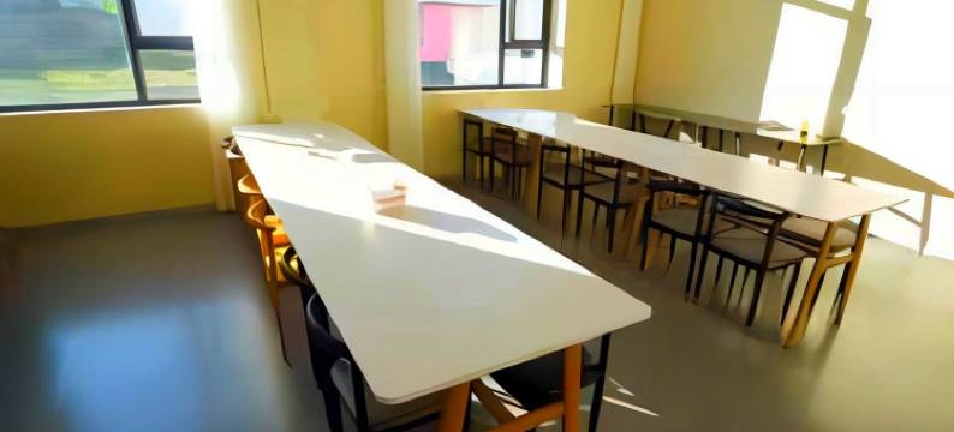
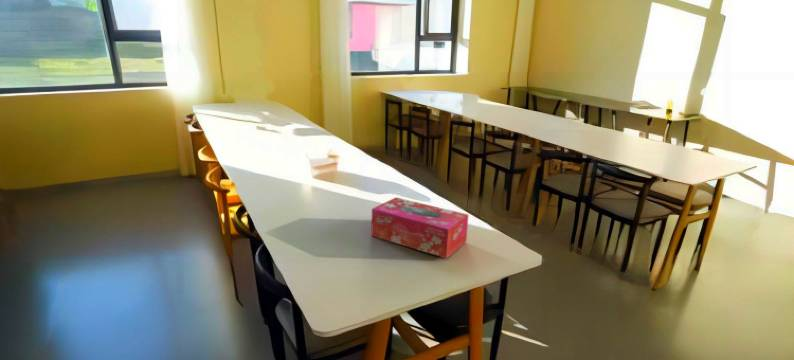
+ tissue box (419, 225)
